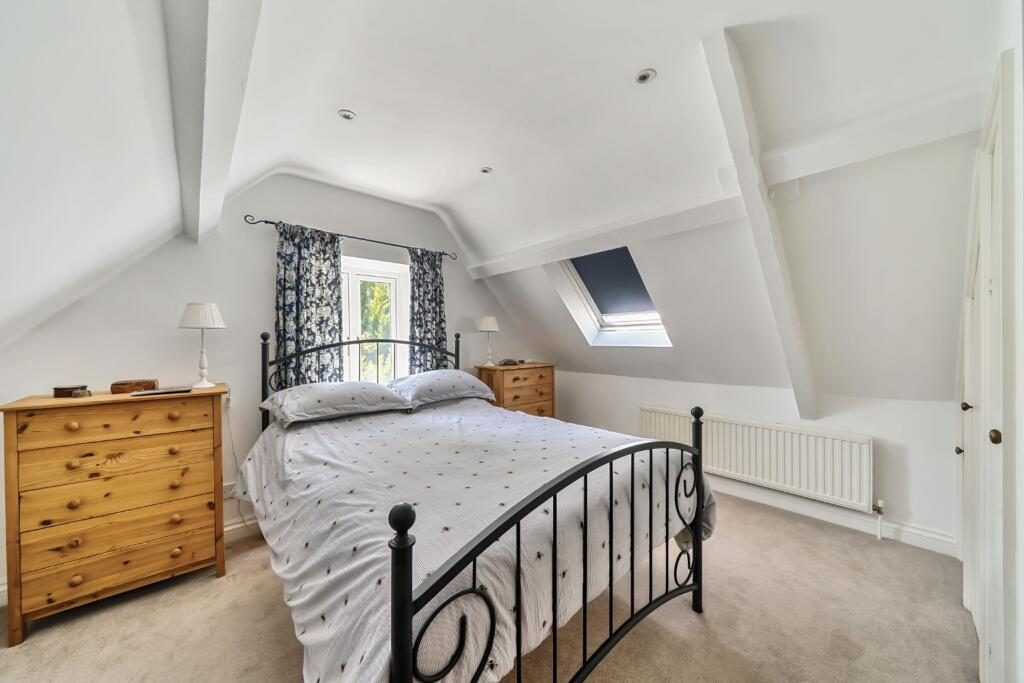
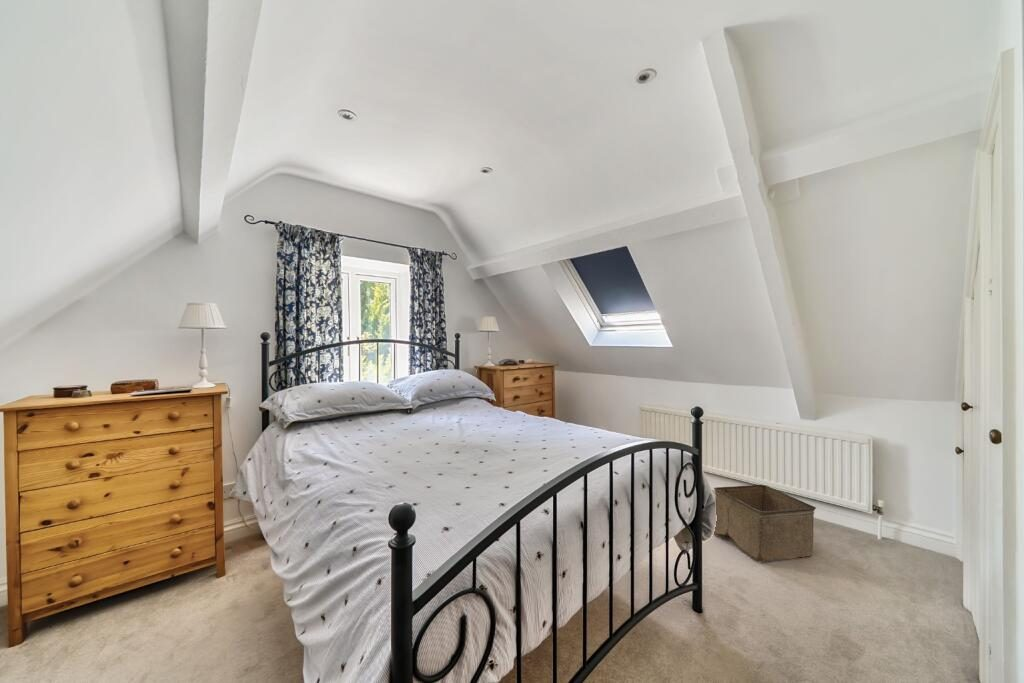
+ storage bin (760, 520)
